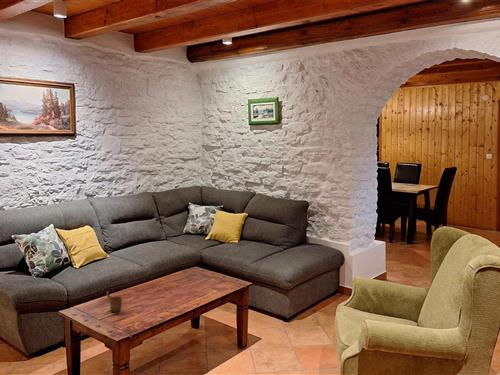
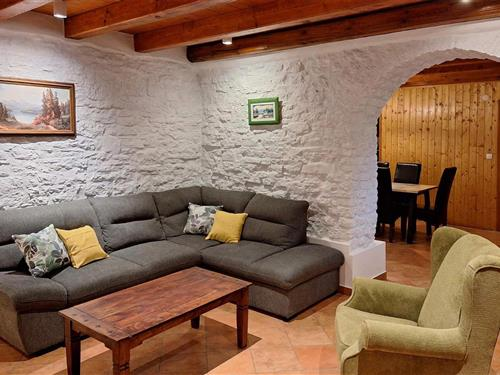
- mug (113, 301)
